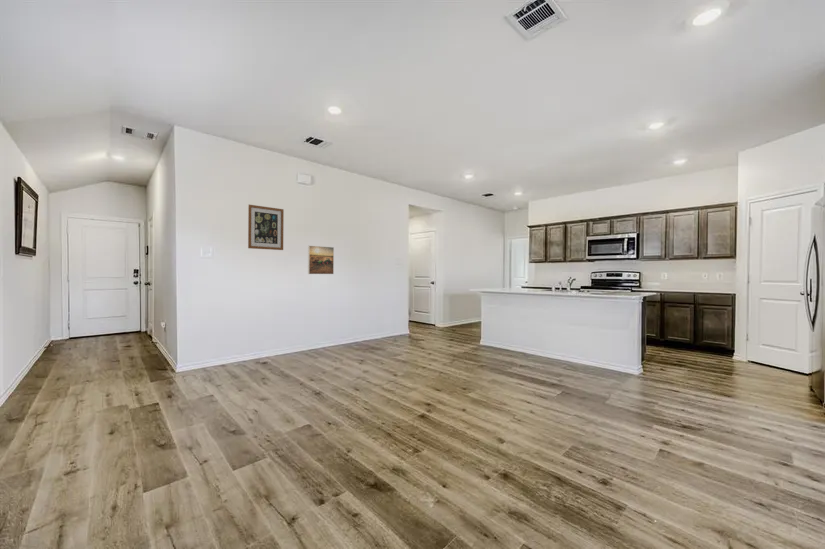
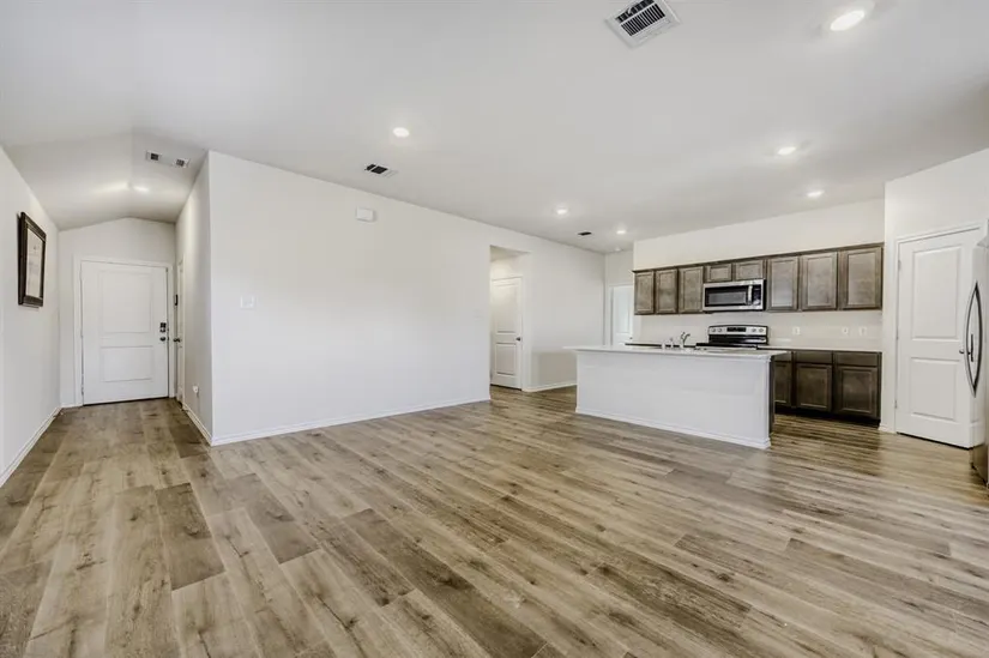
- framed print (321, 260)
- wall art (266, 228)
